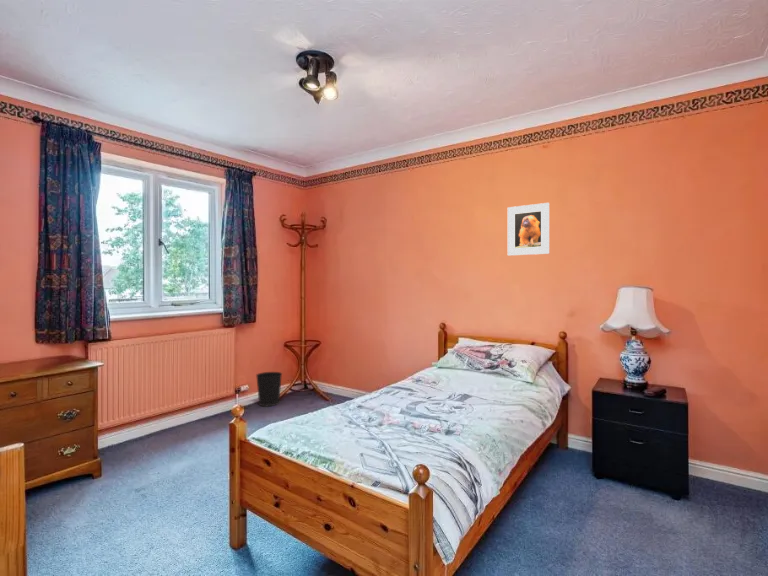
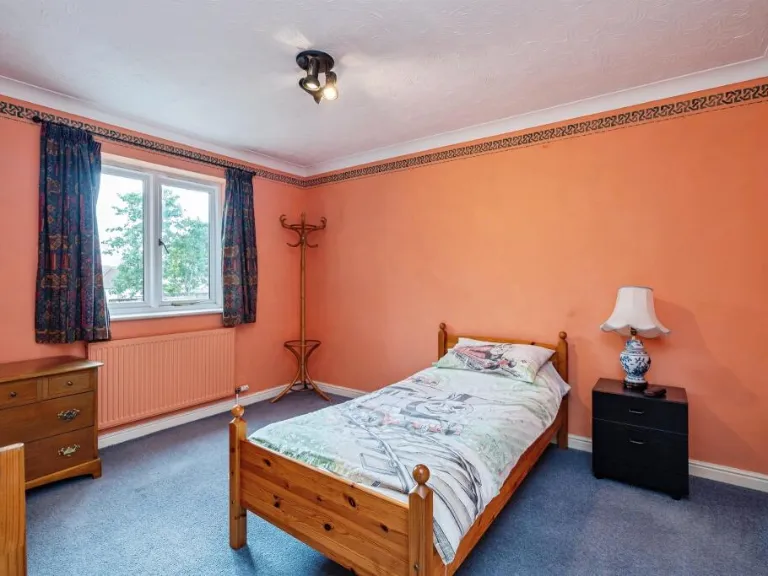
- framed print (527, 230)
- wastebasket (269, 388)
